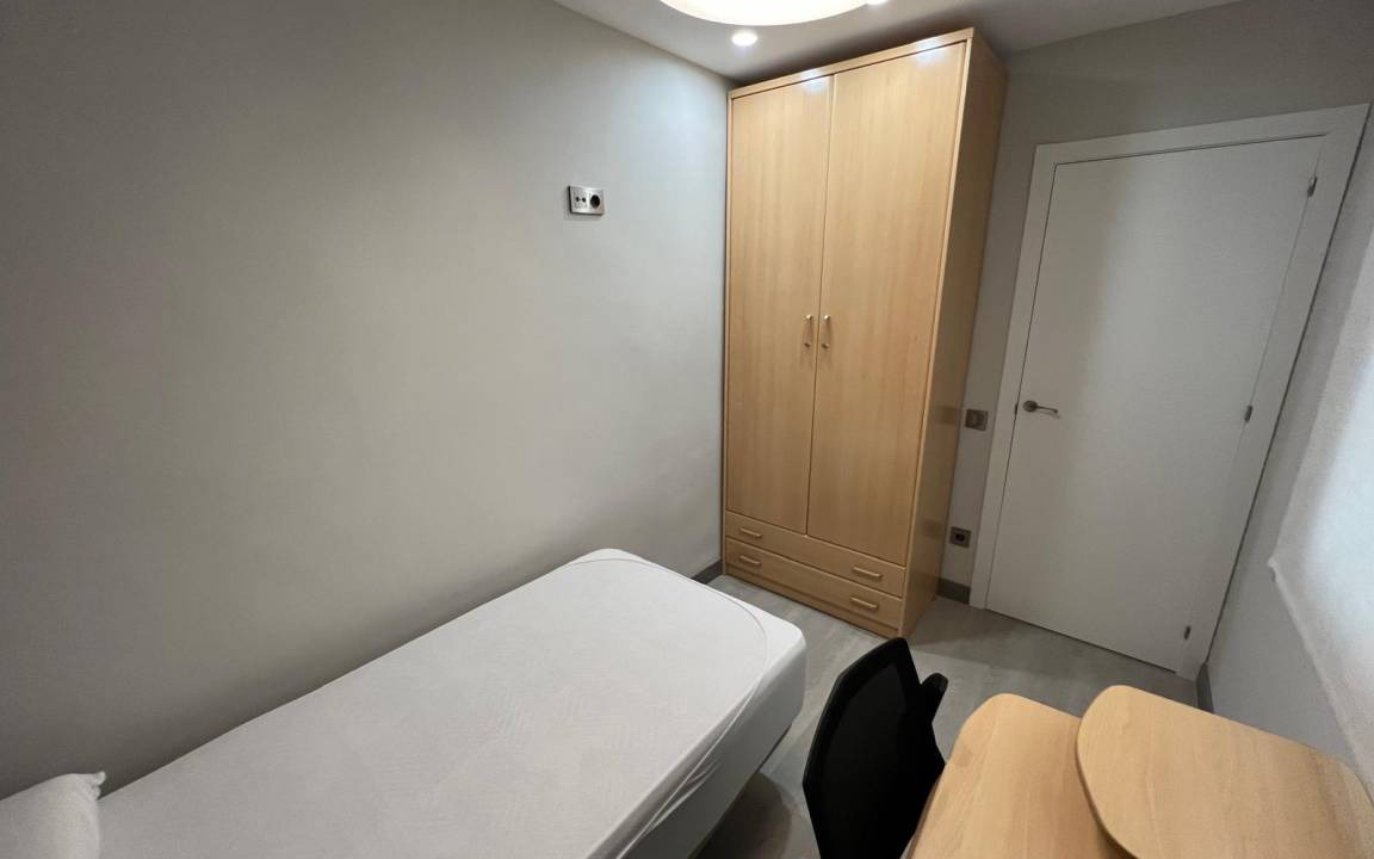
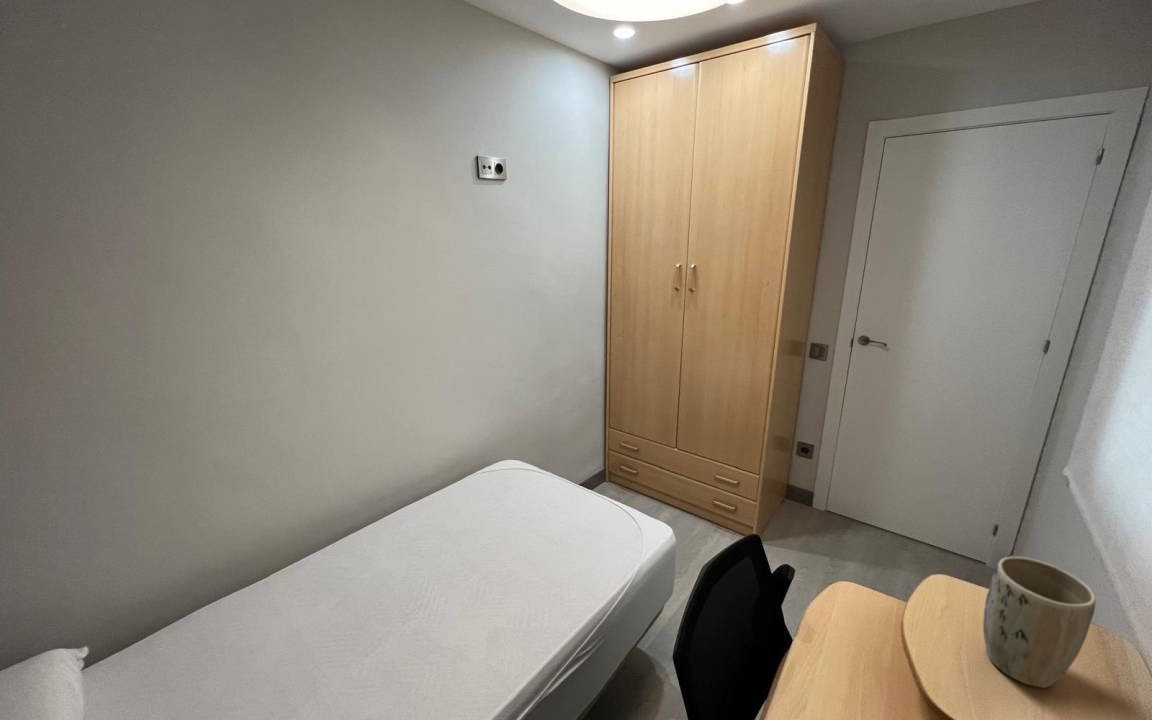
+ plant pot (1031, 623)
